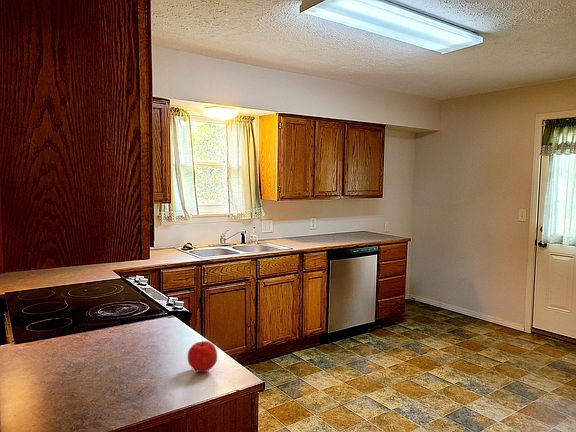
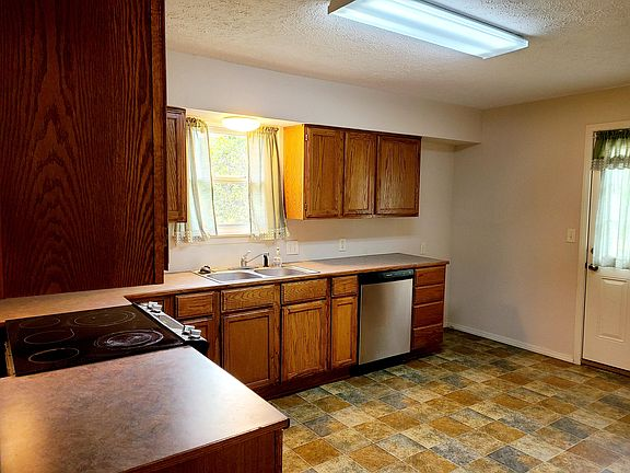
- fruit (202, 355)
